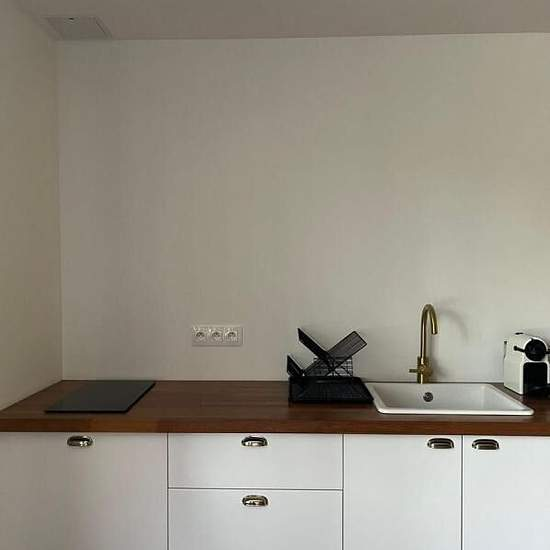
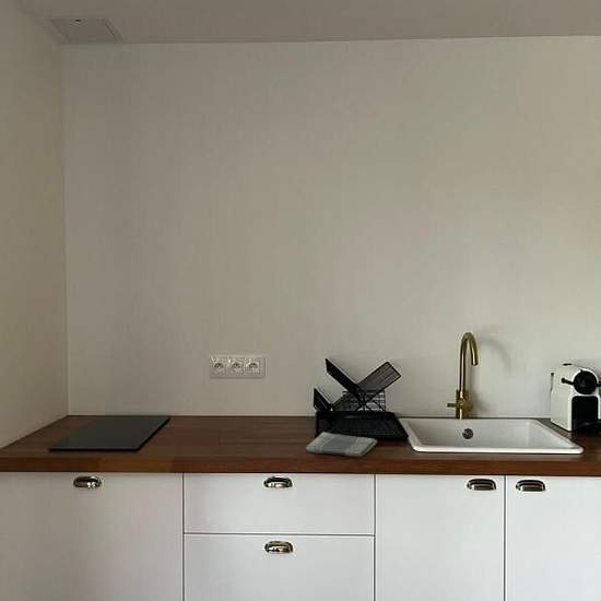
+ dish towel (342, 443)
